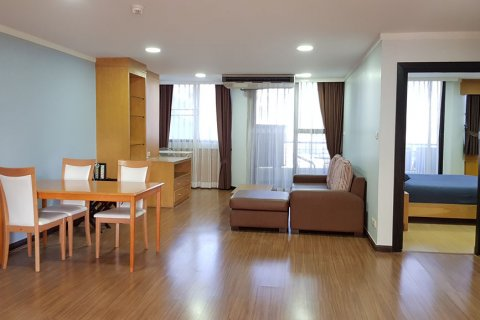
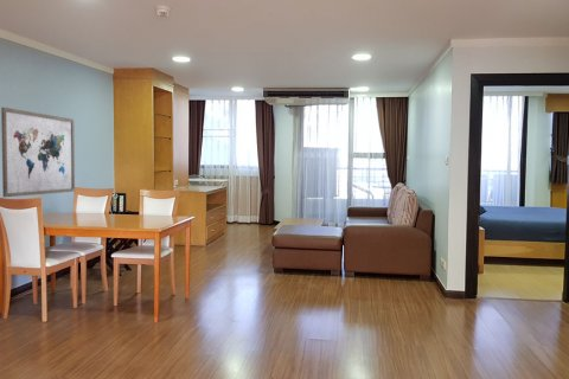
+ wall art (41, 154)
